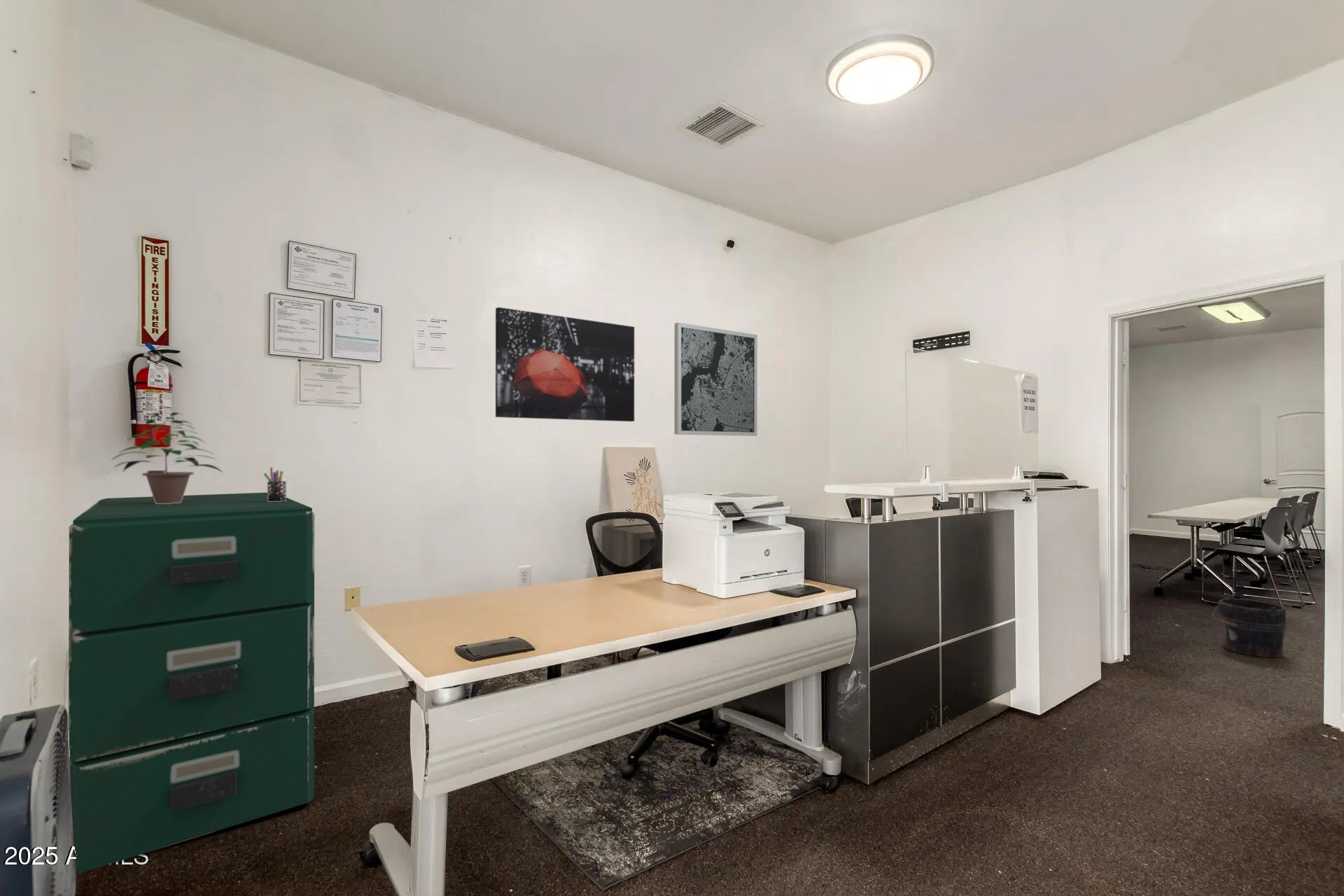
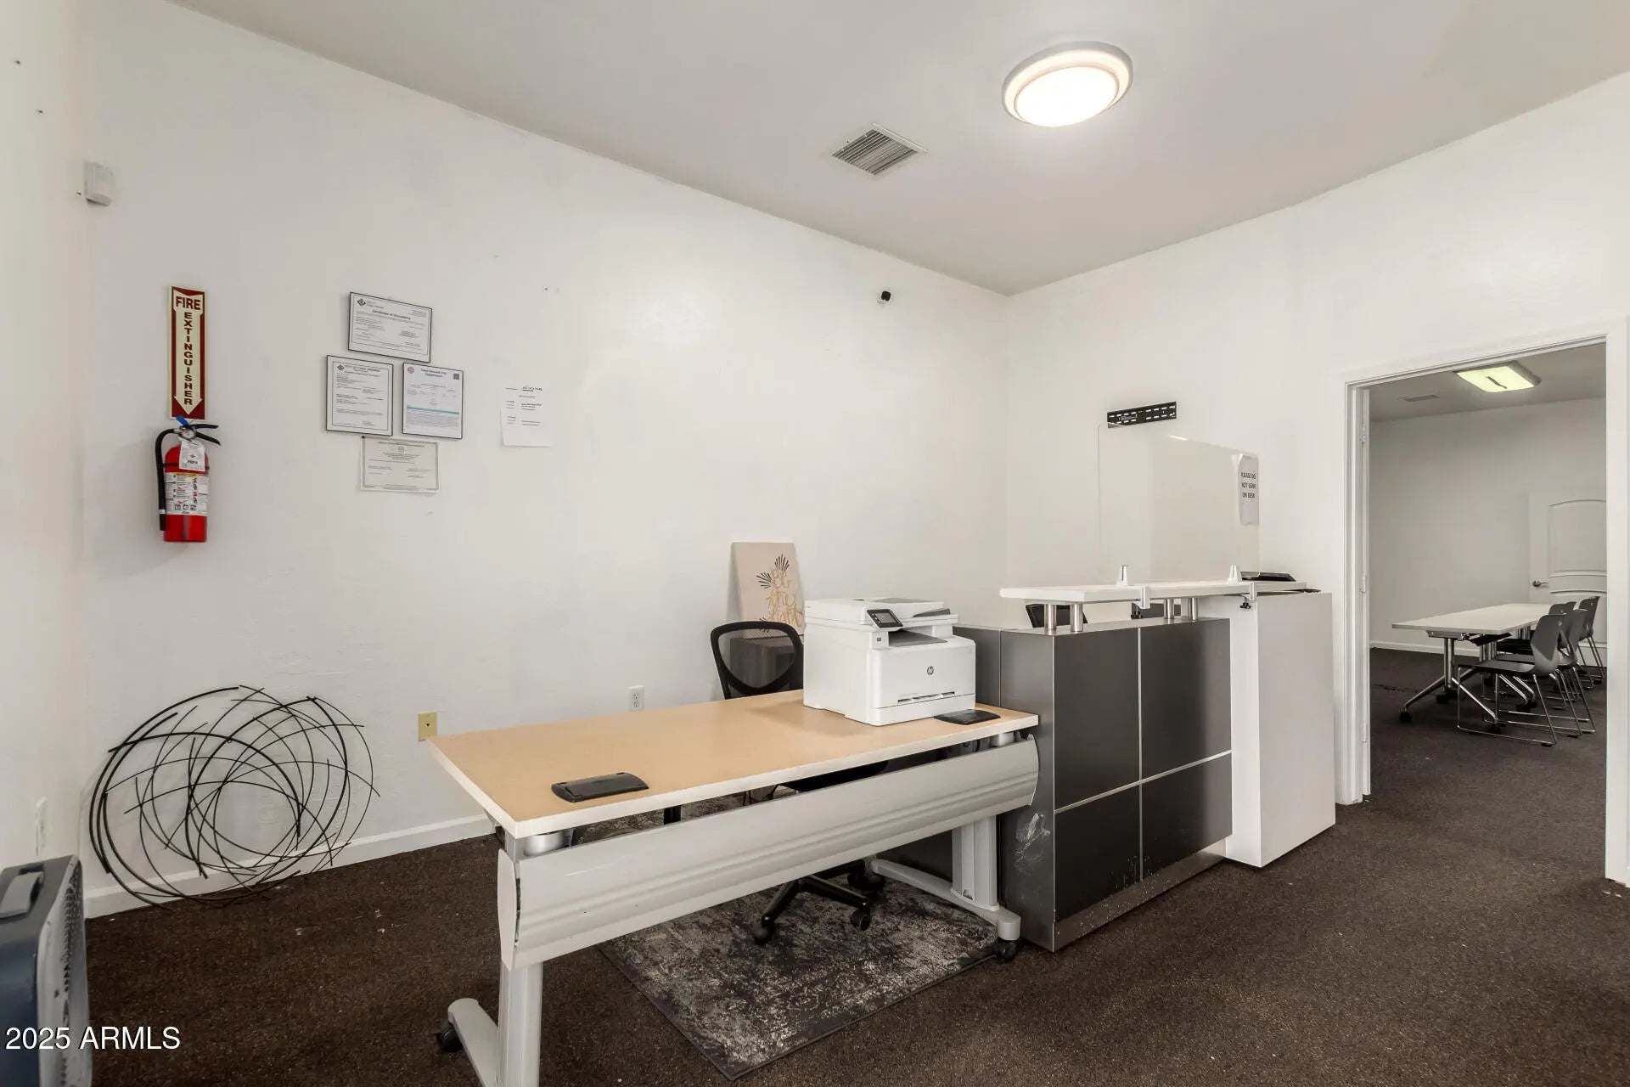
- bucket (1251, 626)
- filing cabinet (198, 640)
- potted plant (167, 455)
- wall art (717, 382)
- pen holder (274, 484)
- wall art (570, 368)
